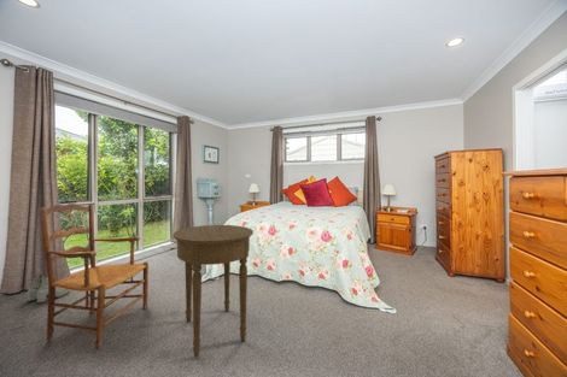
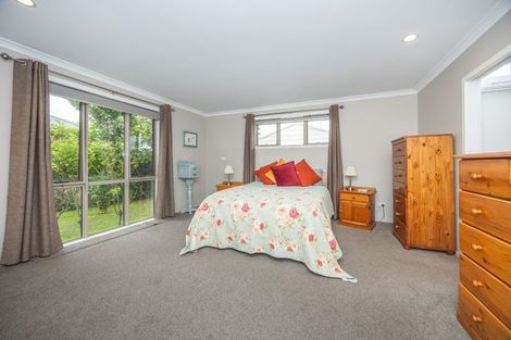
- armchair (97, 266)
- side table (224, 281)
- boots (47, 285)
